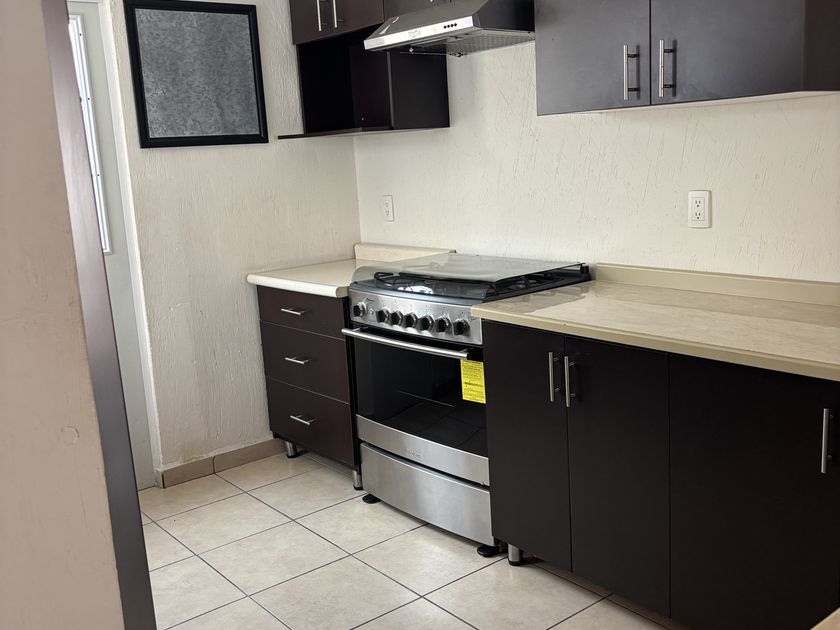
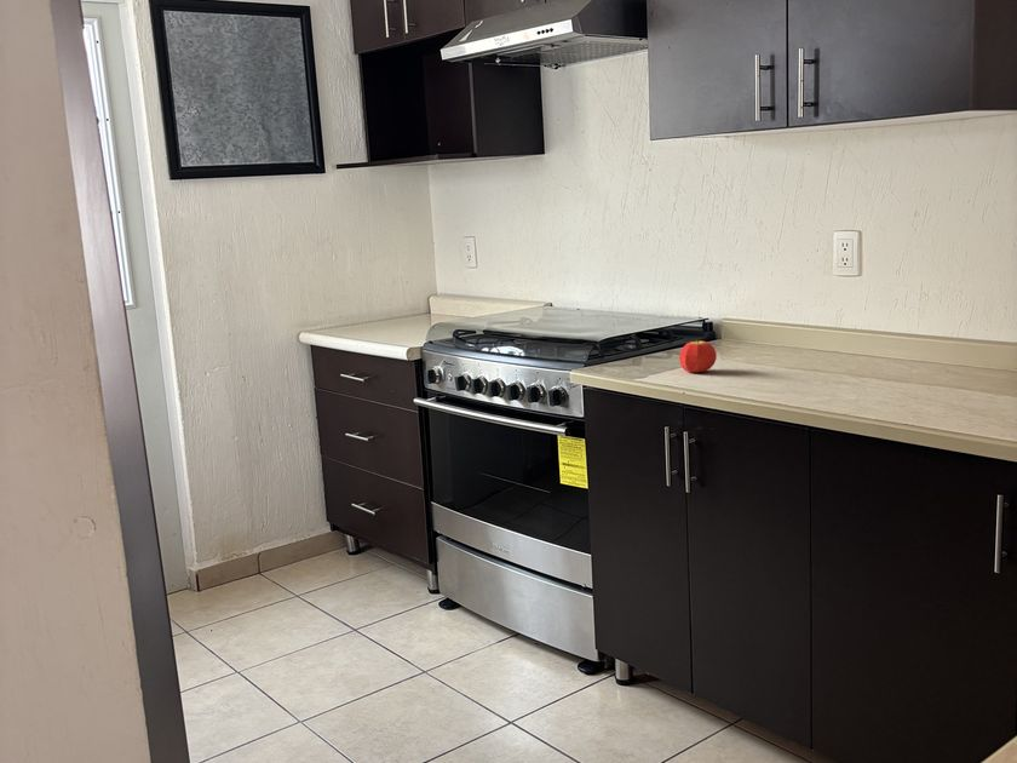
+ fruit (697, 354)
